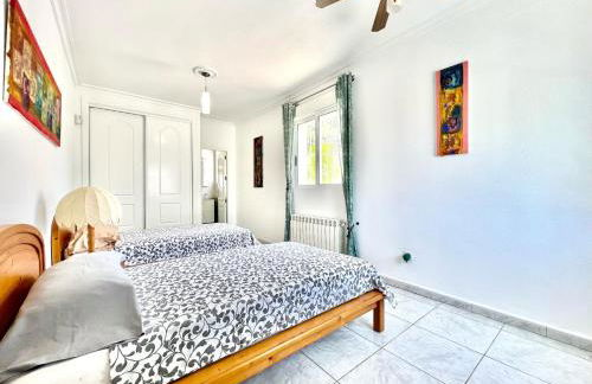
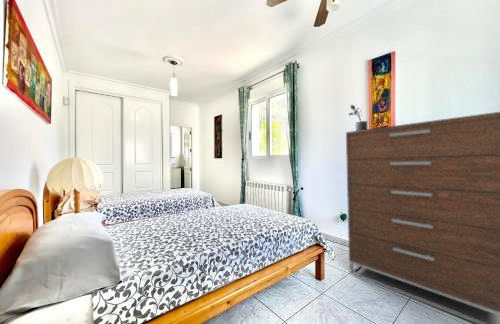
+ potted plant (359, 118)
+ dresser (419, 206)
